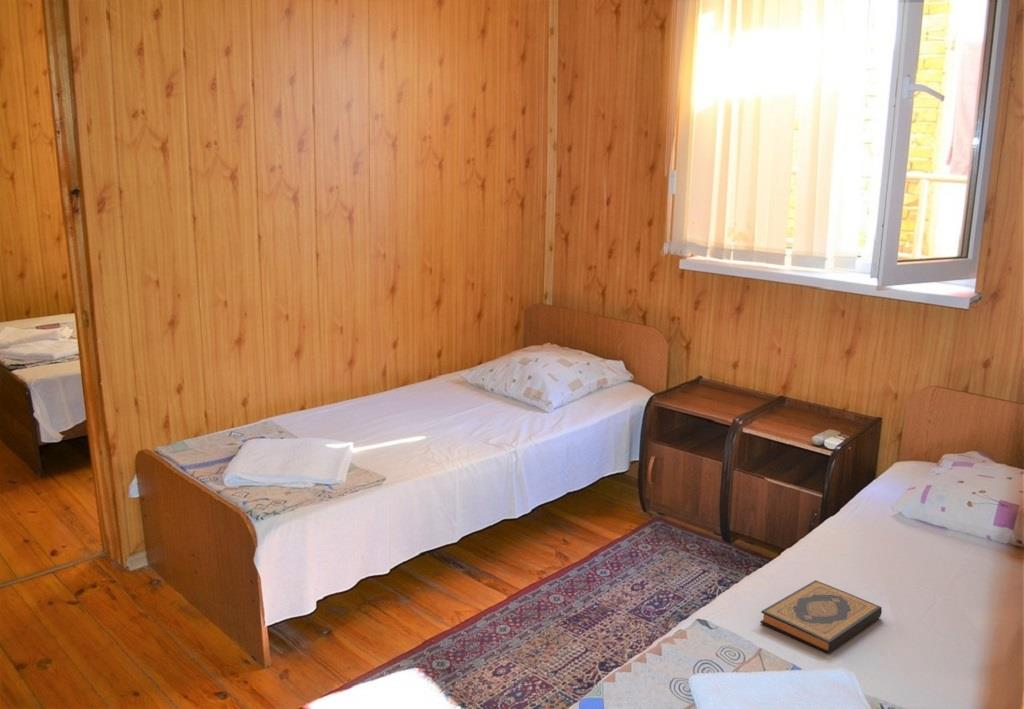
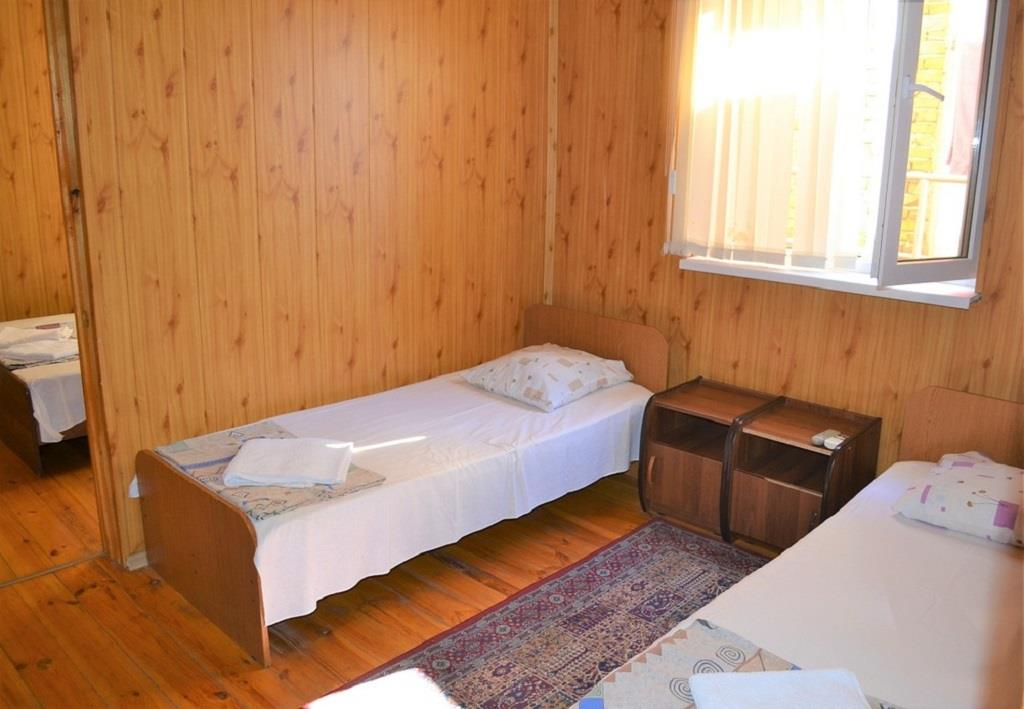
- hardback book (821, 614)
